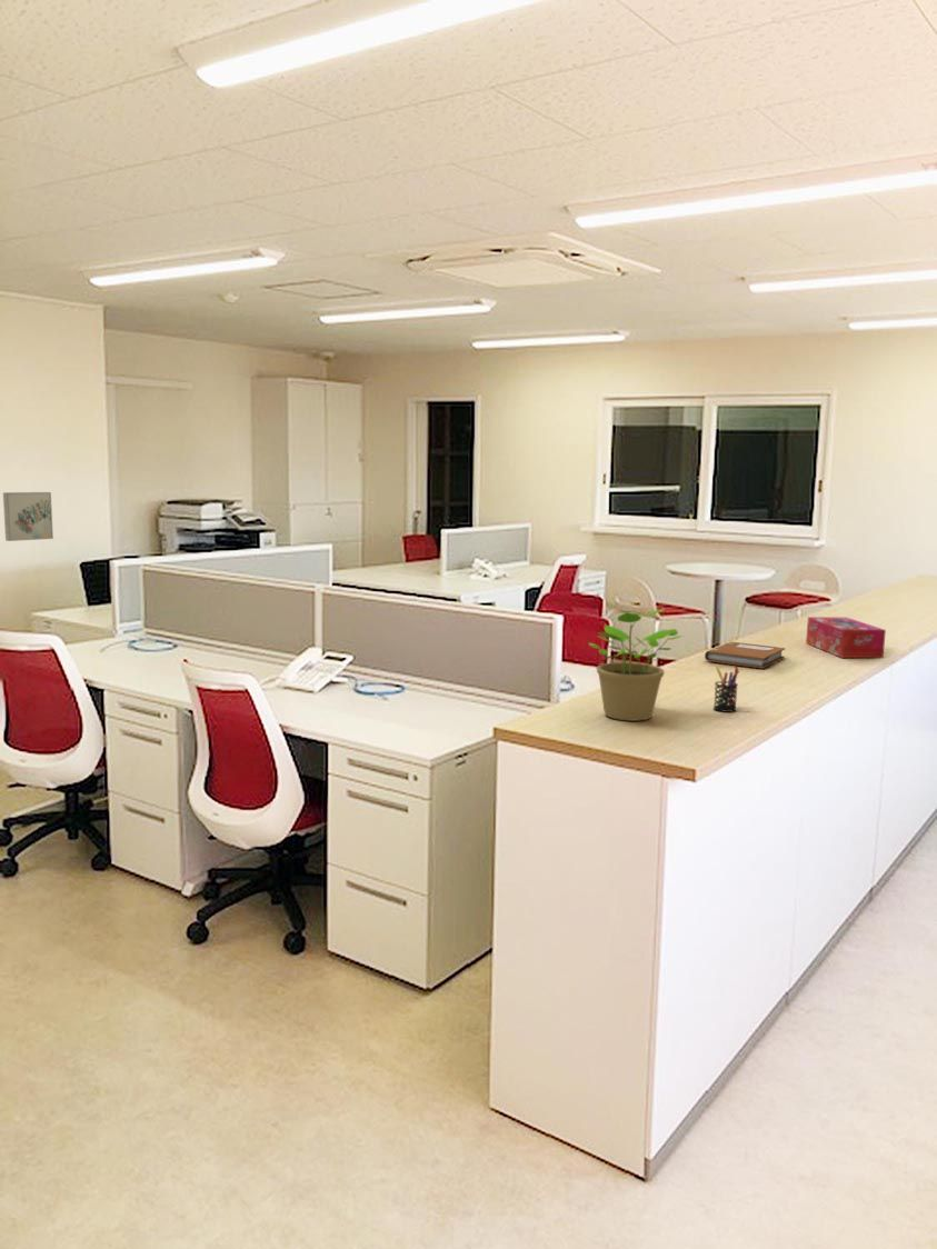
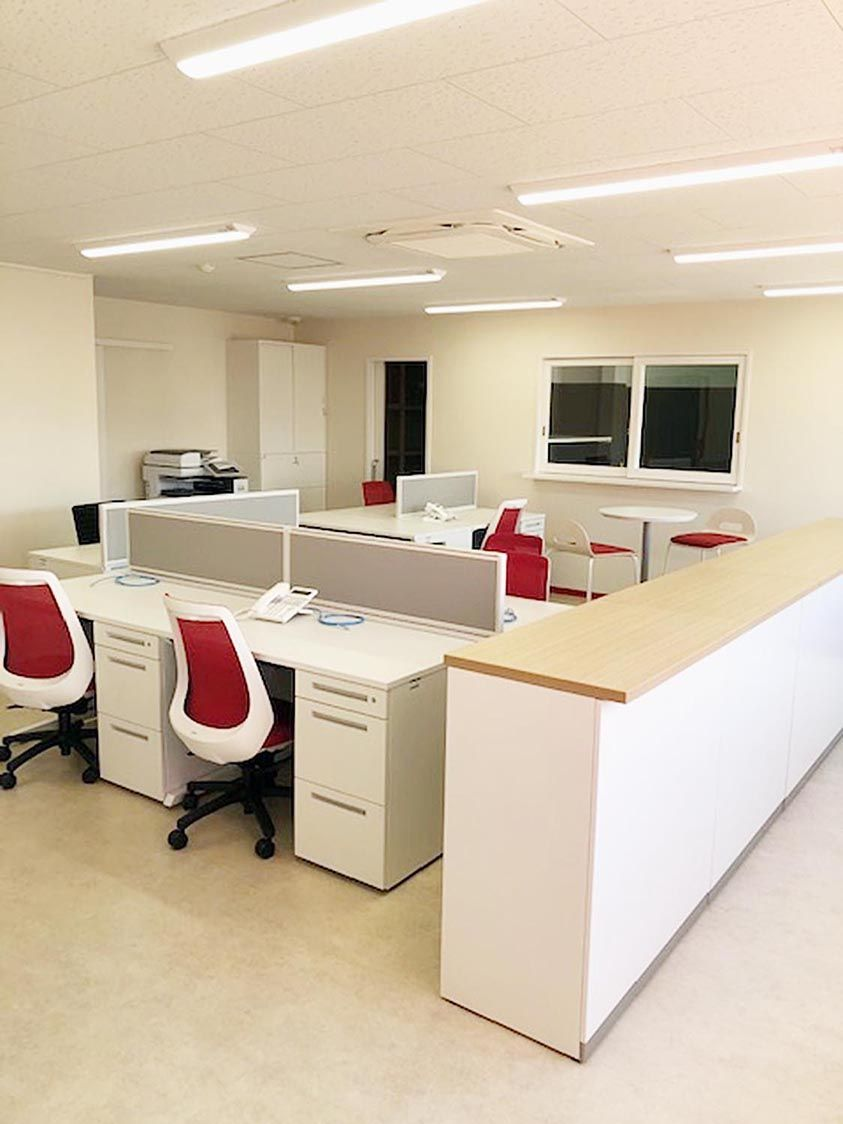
- notebook (745, 653)
- potted plant (625, 660)
- tissue box (844, 637)
- pen holder (728, 687)
- wall art (28, 516)
